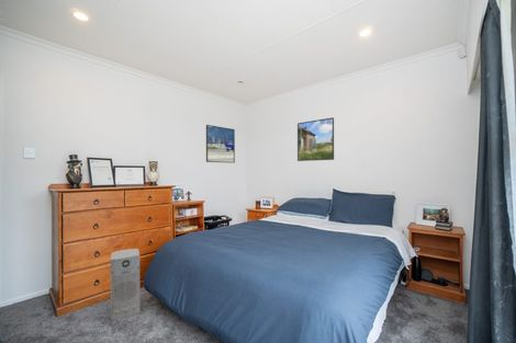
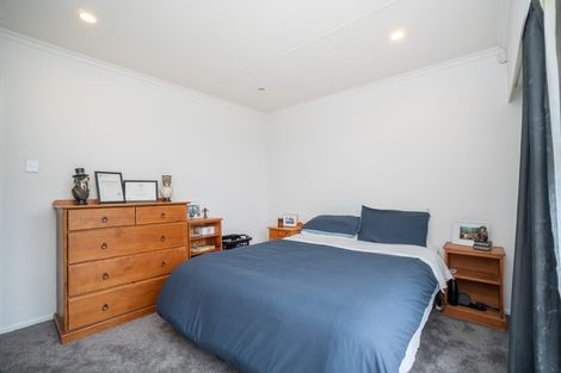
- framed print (314, 140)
- air purifier (125, 281)
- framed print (221, 145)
